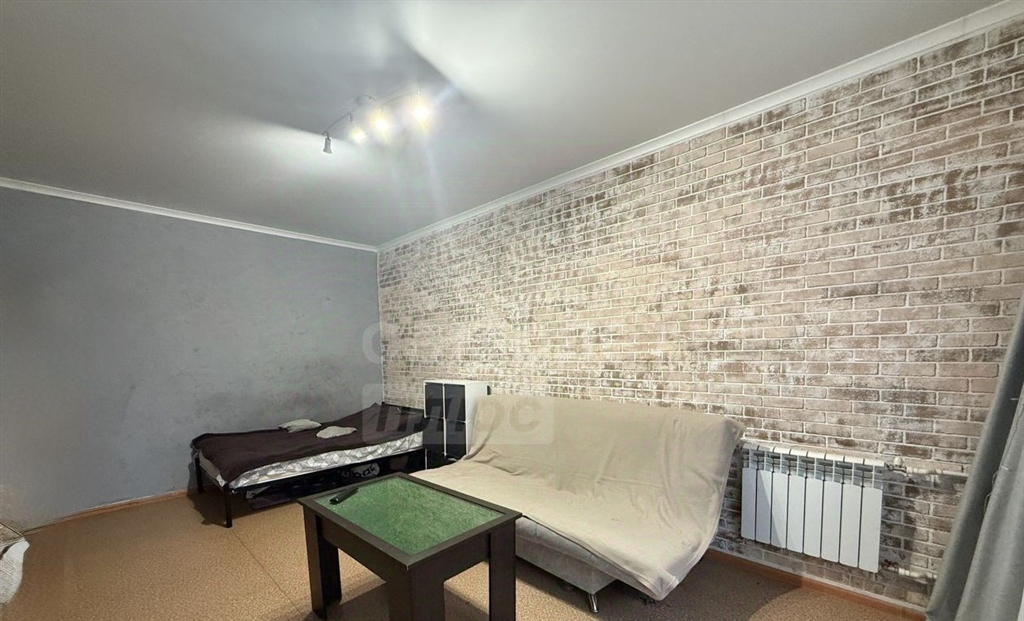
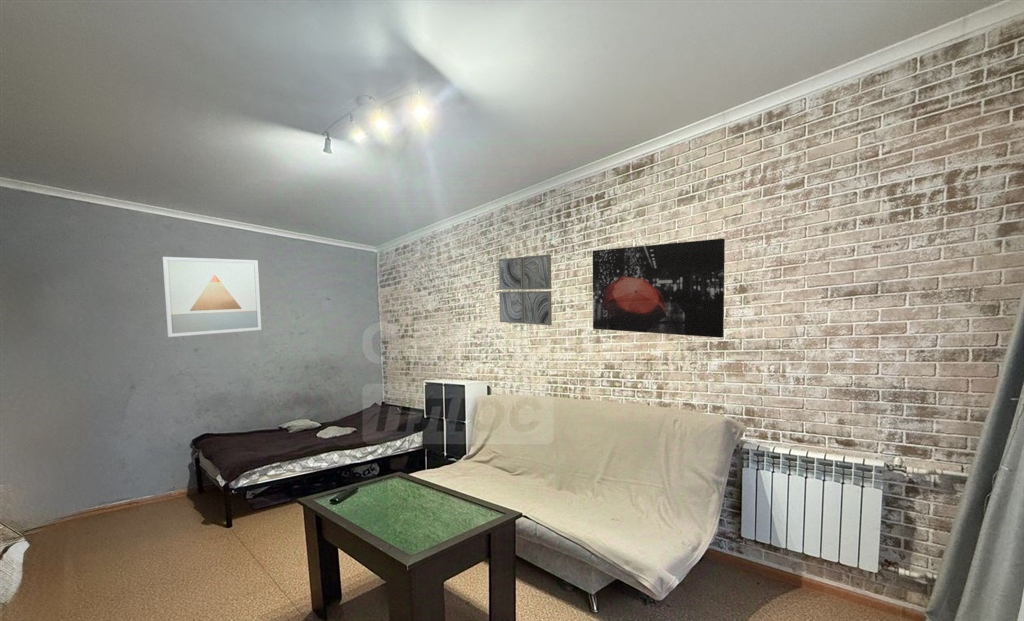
+ wall art (651, 289)
+ wall art (523, 291)
+ wall art (215, 296)
